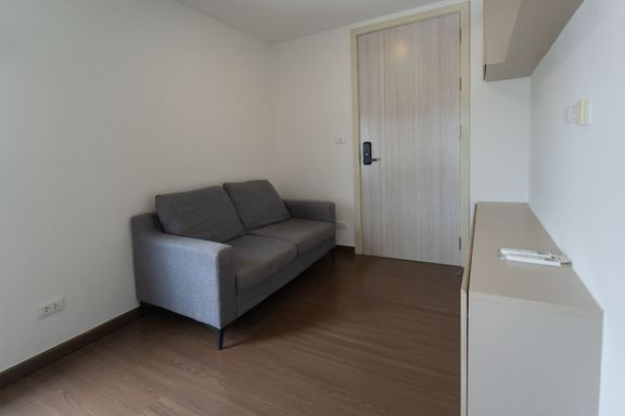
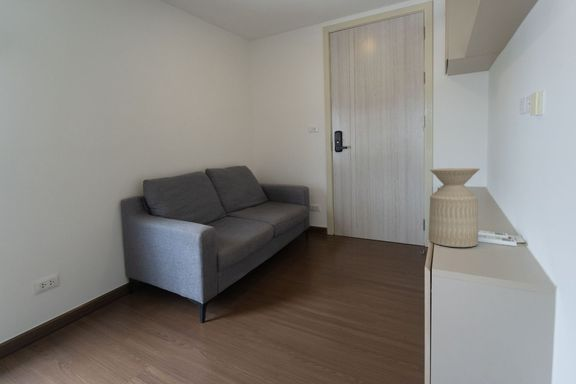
+ side table (453, 205)
